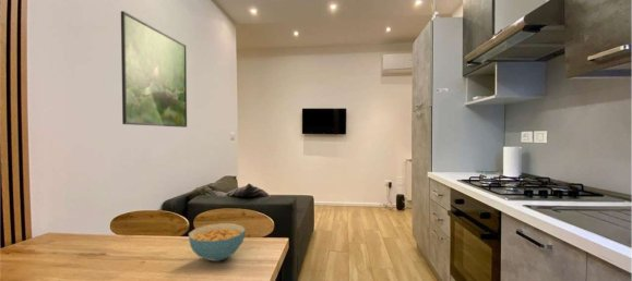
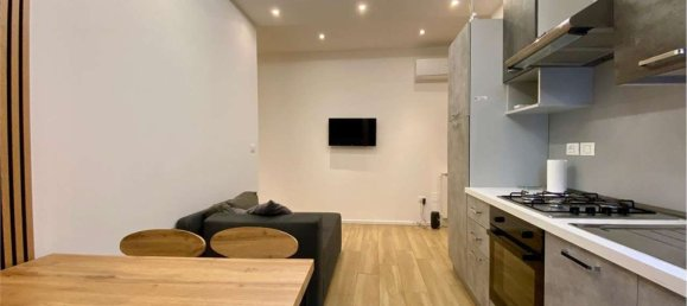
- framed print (158, 78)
- cereal bowl (217, 244)
